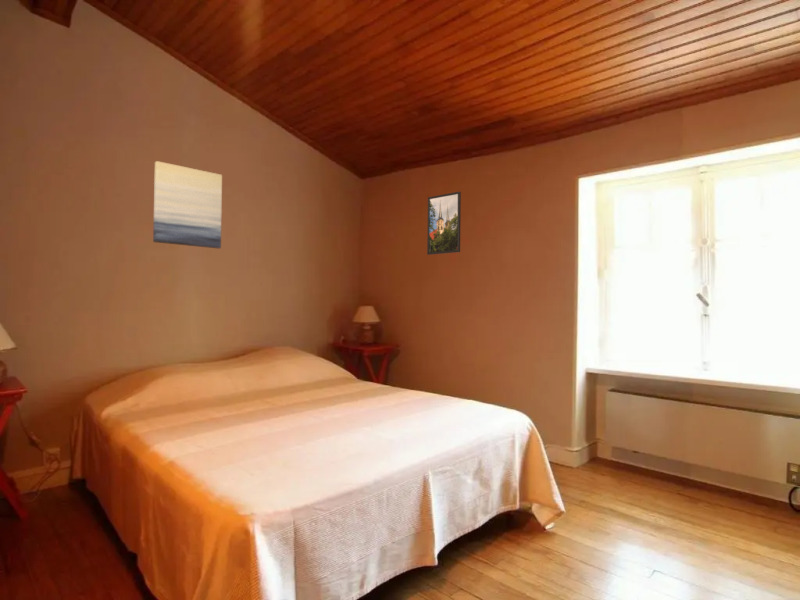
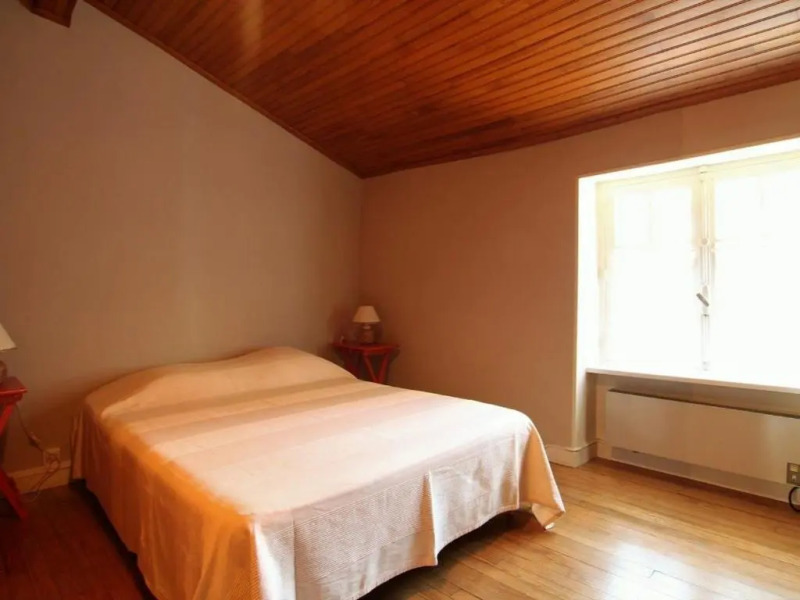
- wall art (189, 206)
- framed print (443, 224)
